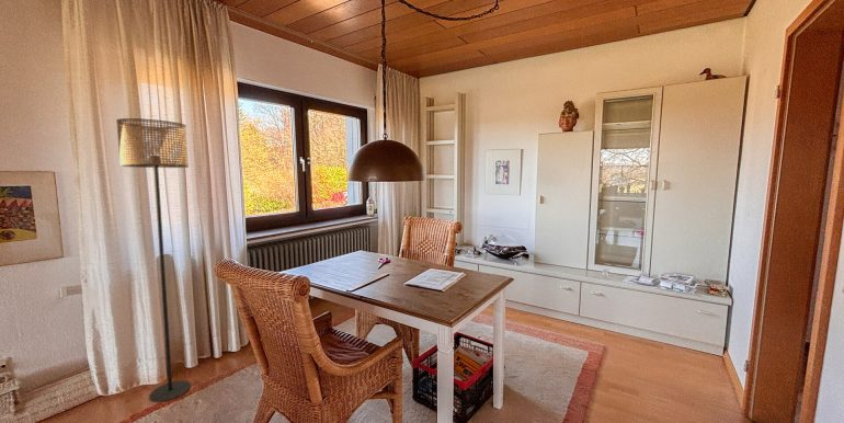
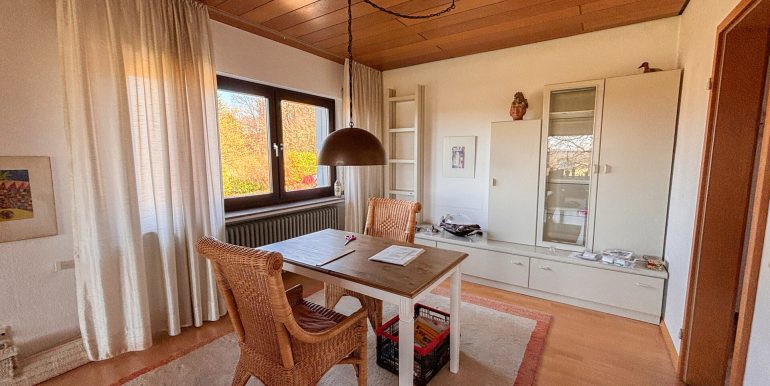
- floor lamp (161, 262)
